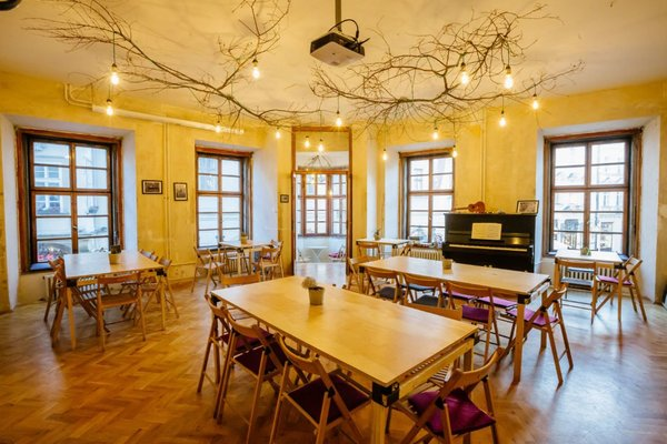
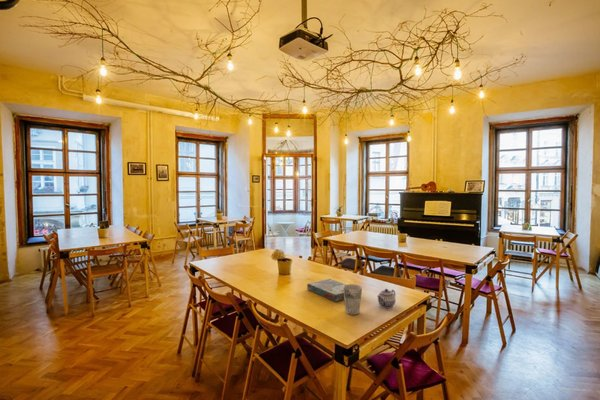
+ cup (352, 299)
+ teapot (386, 297)
+ board game (332, 289)
